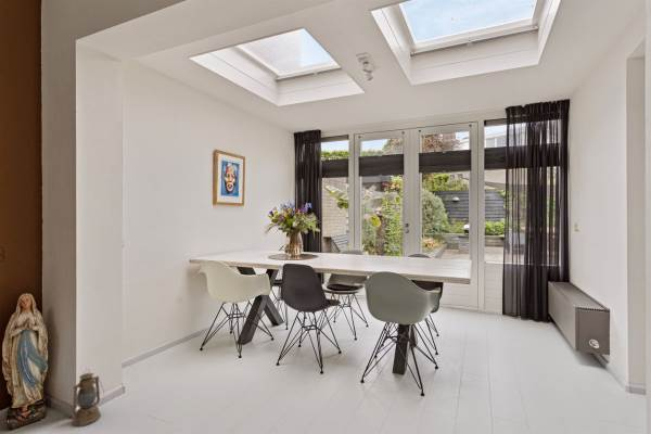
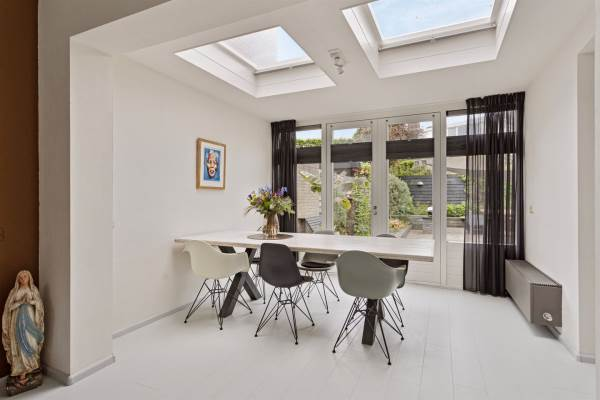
- lantern (86, 394)
